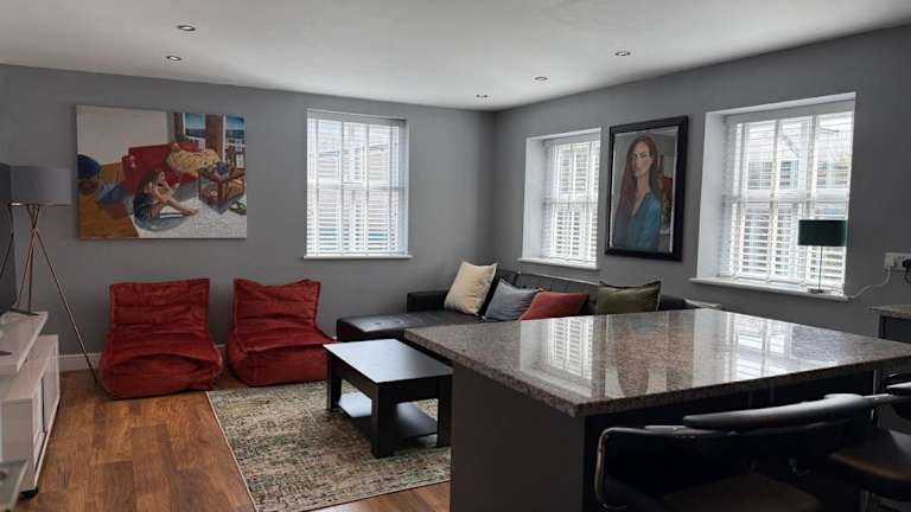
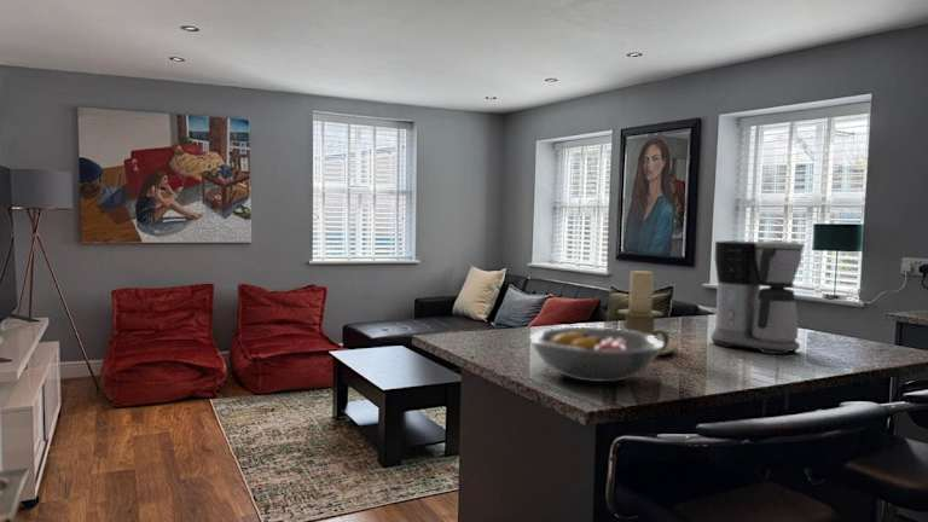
+ fruit bowl (594, 352)
+ candle holder (639, 309)
+ coffee maker (753, 294)
